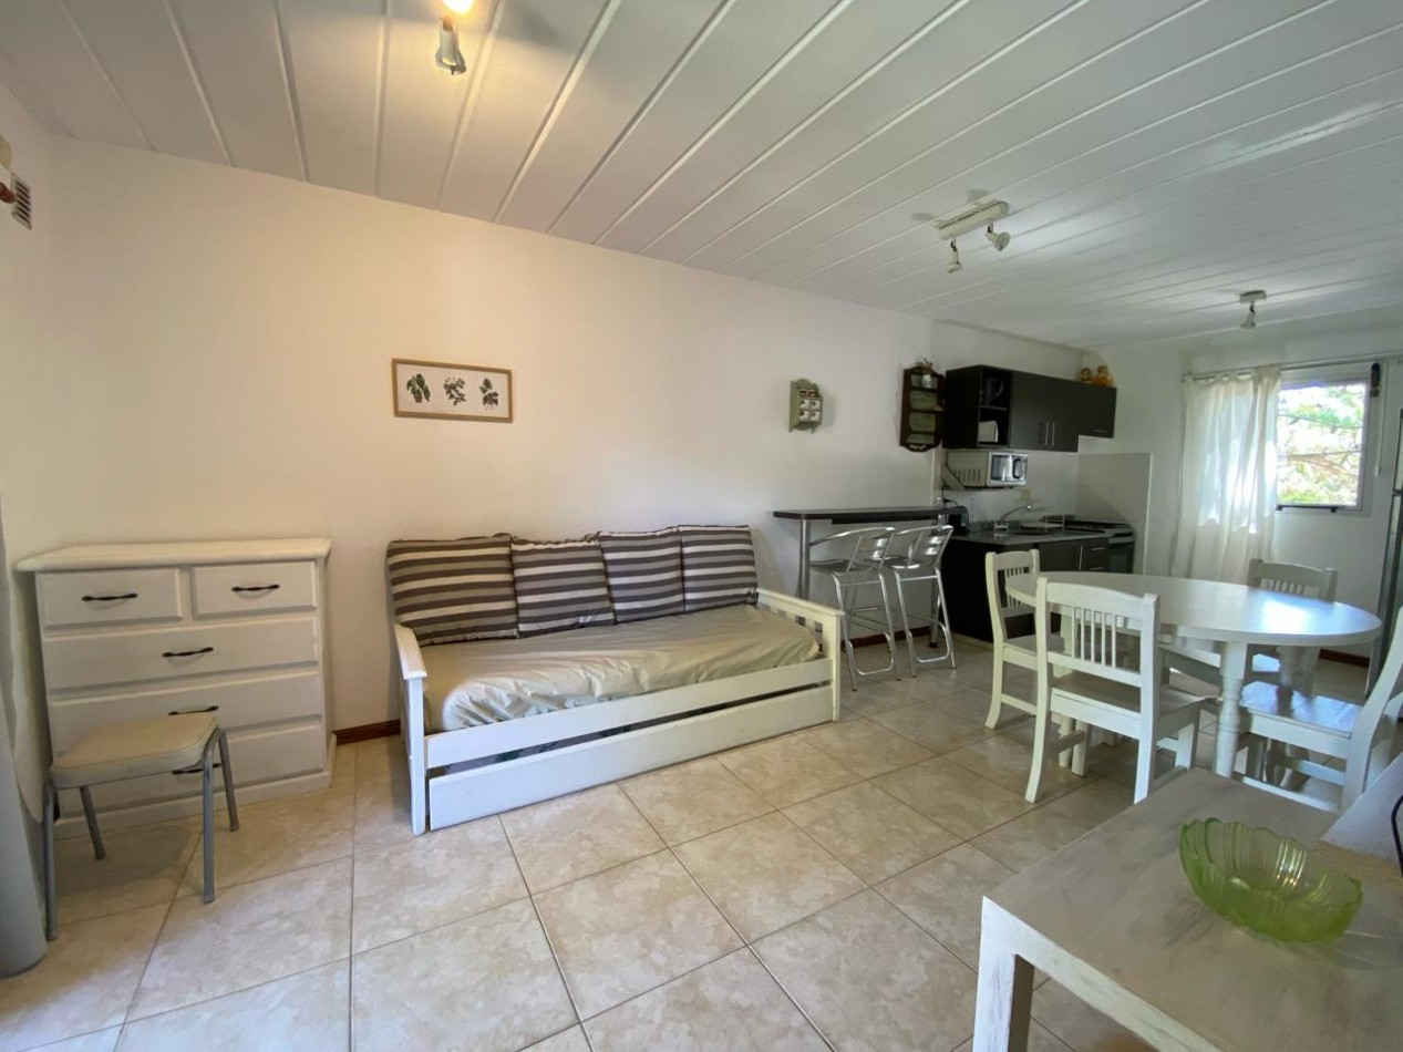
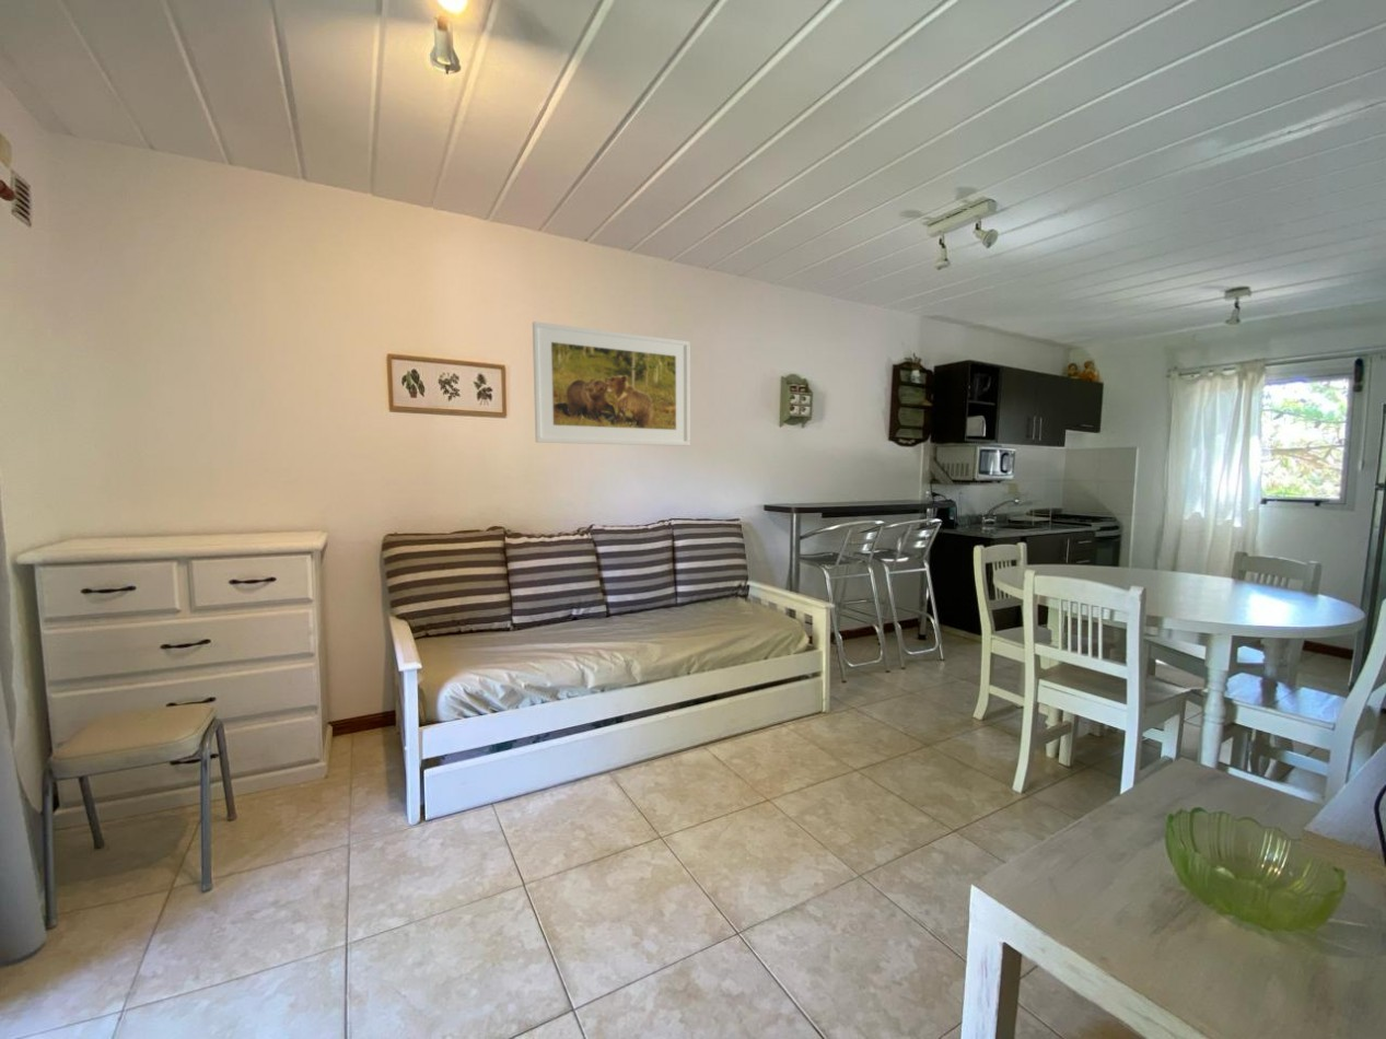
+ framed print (617, 388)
